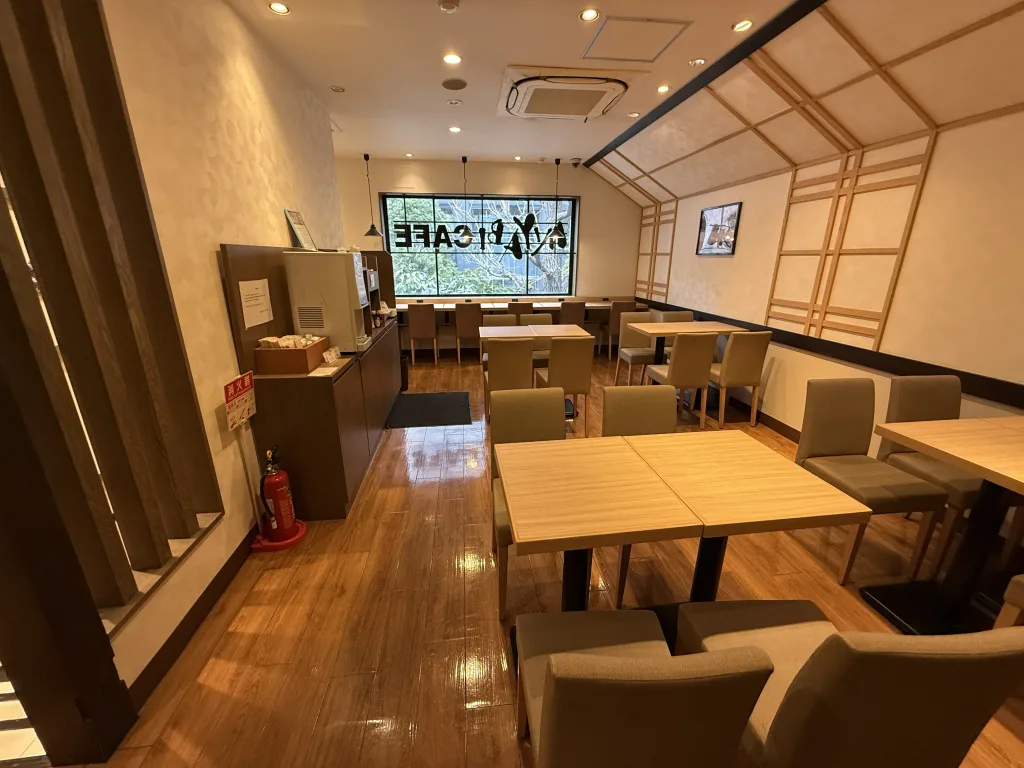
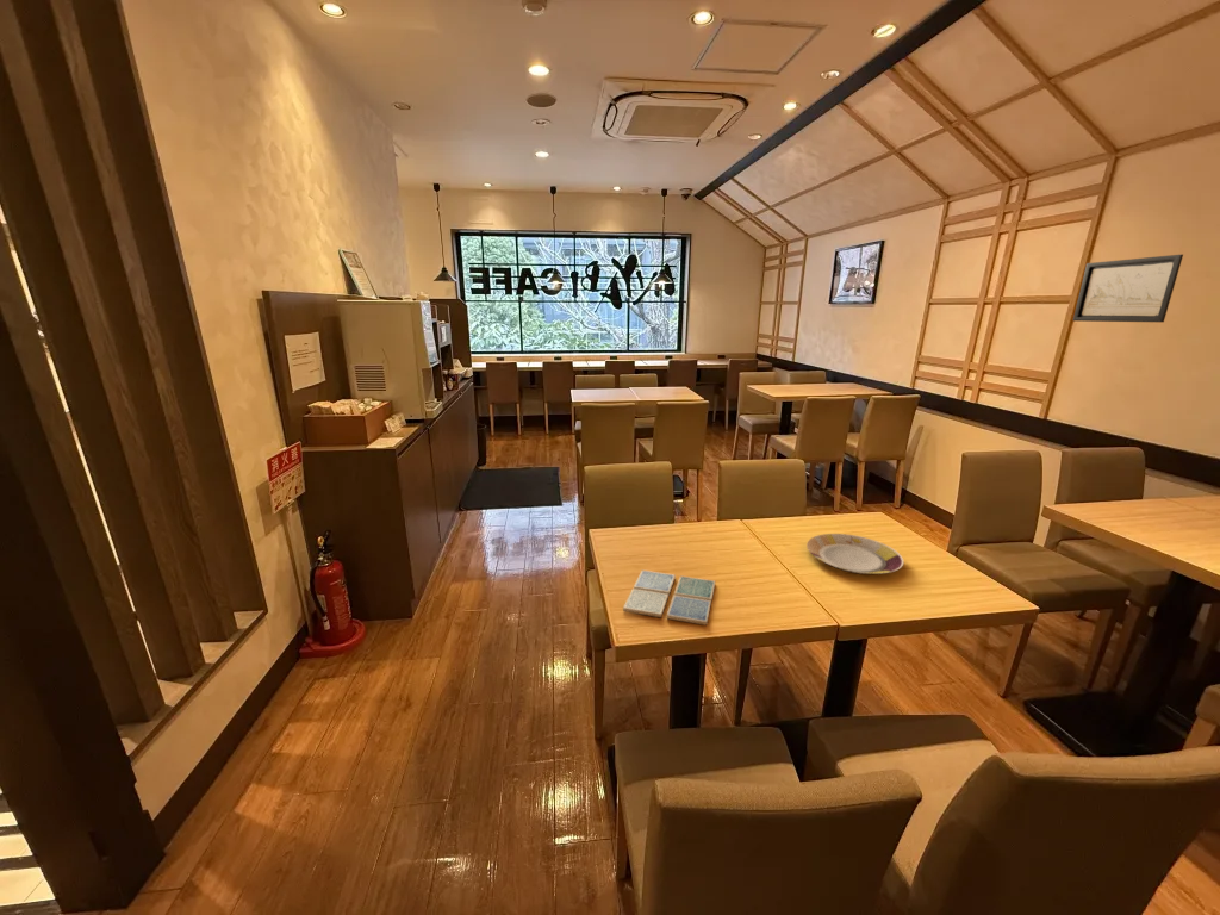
+ wall art (1122, 291)
+ drink coaster (673, 595)
+ plate (853, 554)
